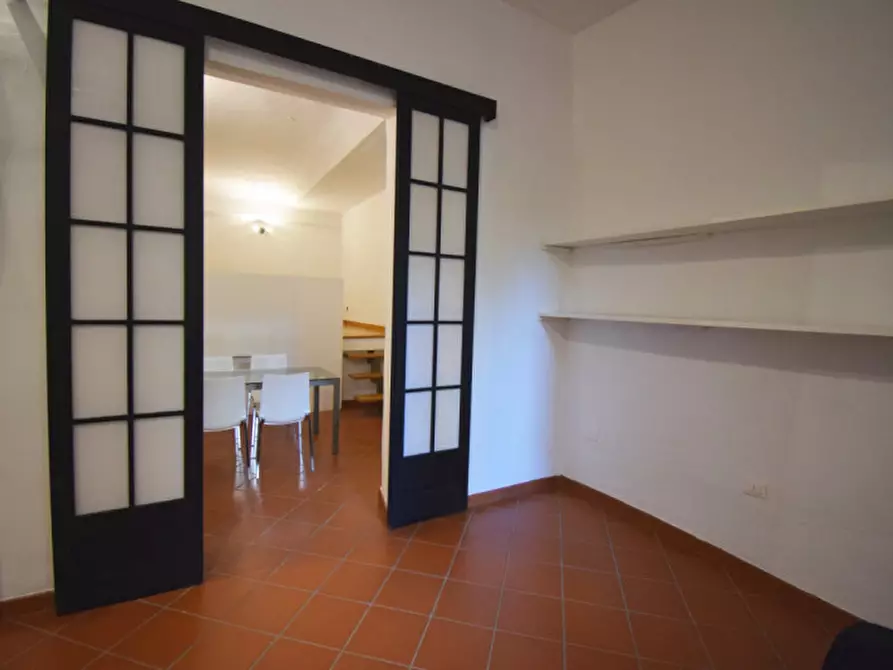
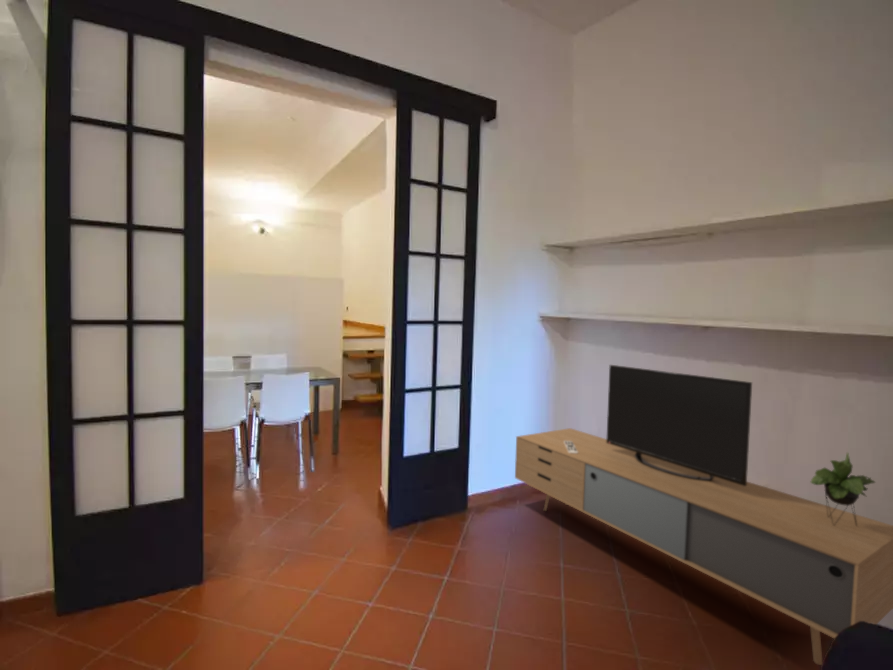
+ media console (661, 467)
